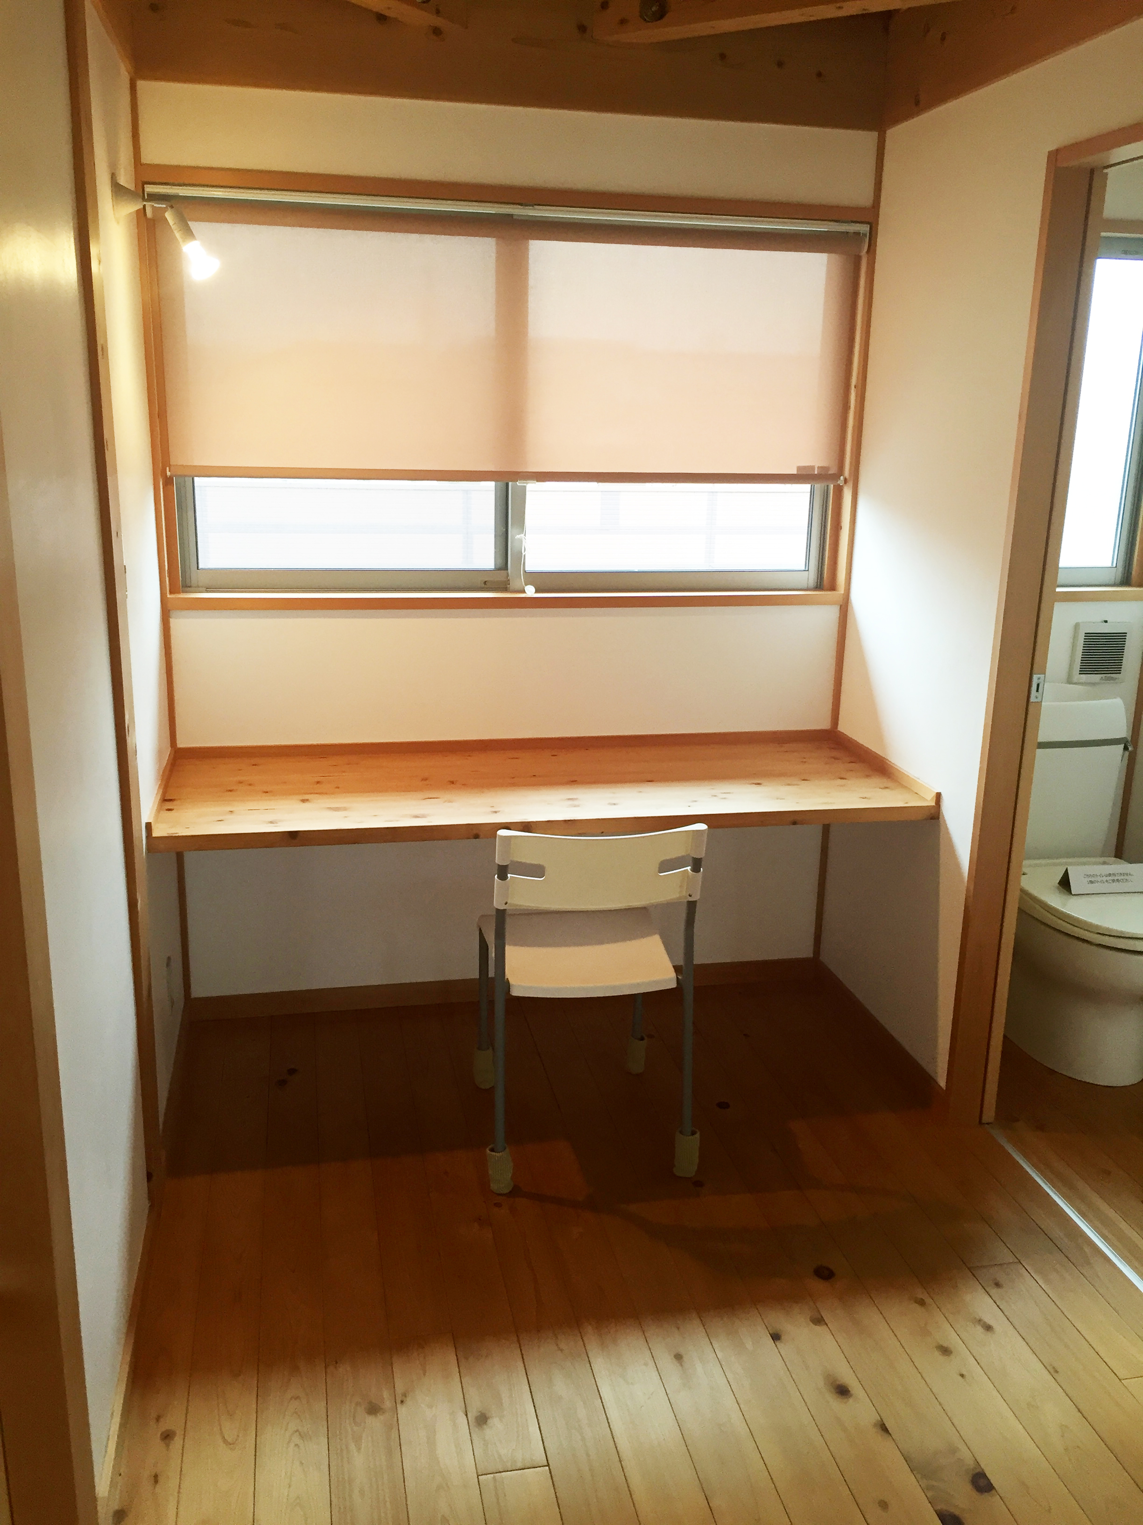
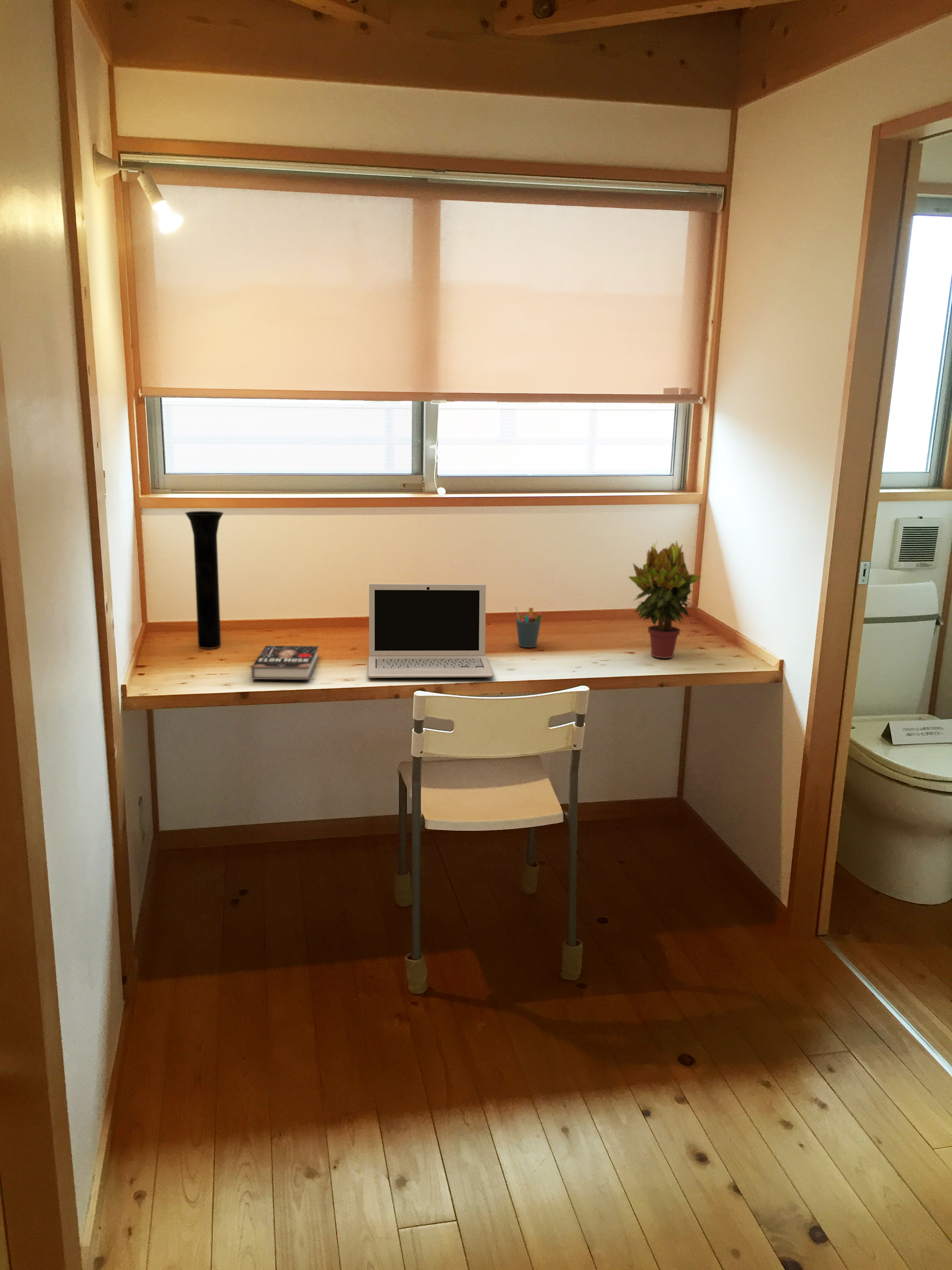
+ potted plant (666, 599)
+ pen holder (528, 626)
+ laptop (429, 629)
+ vase (207, 580)
+ book (287, 662)
